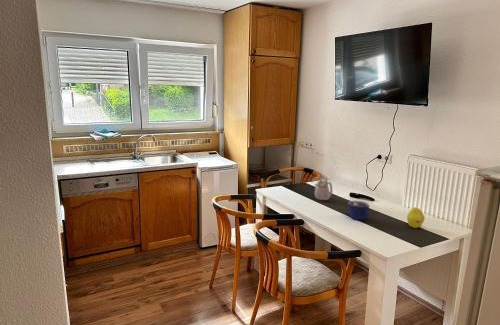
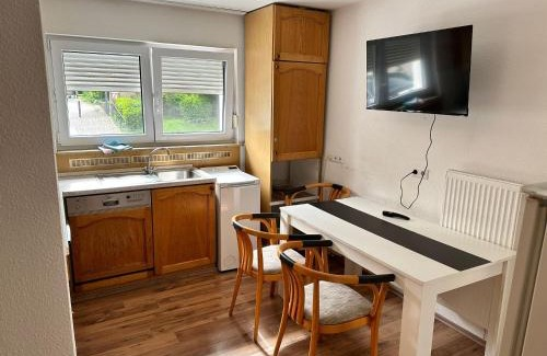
- fruit (415, 217)
- teapot (323, 189)
- cup (360, 211)
